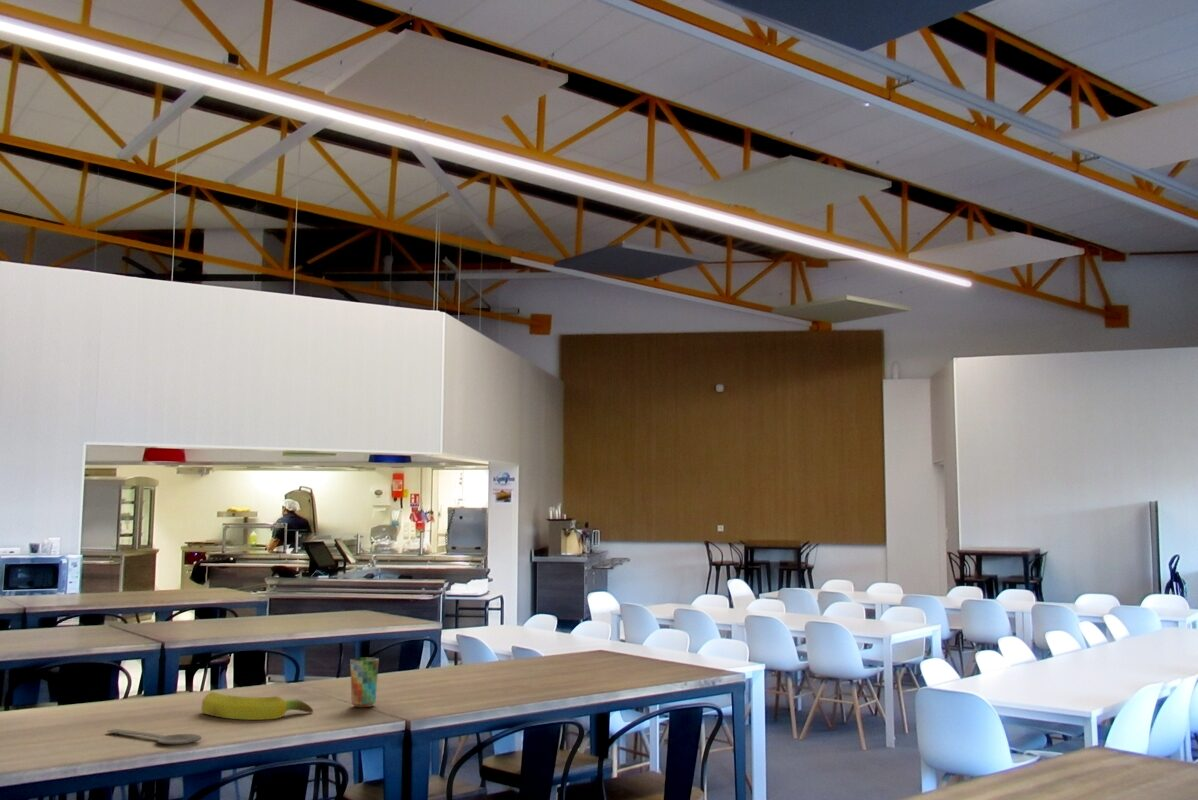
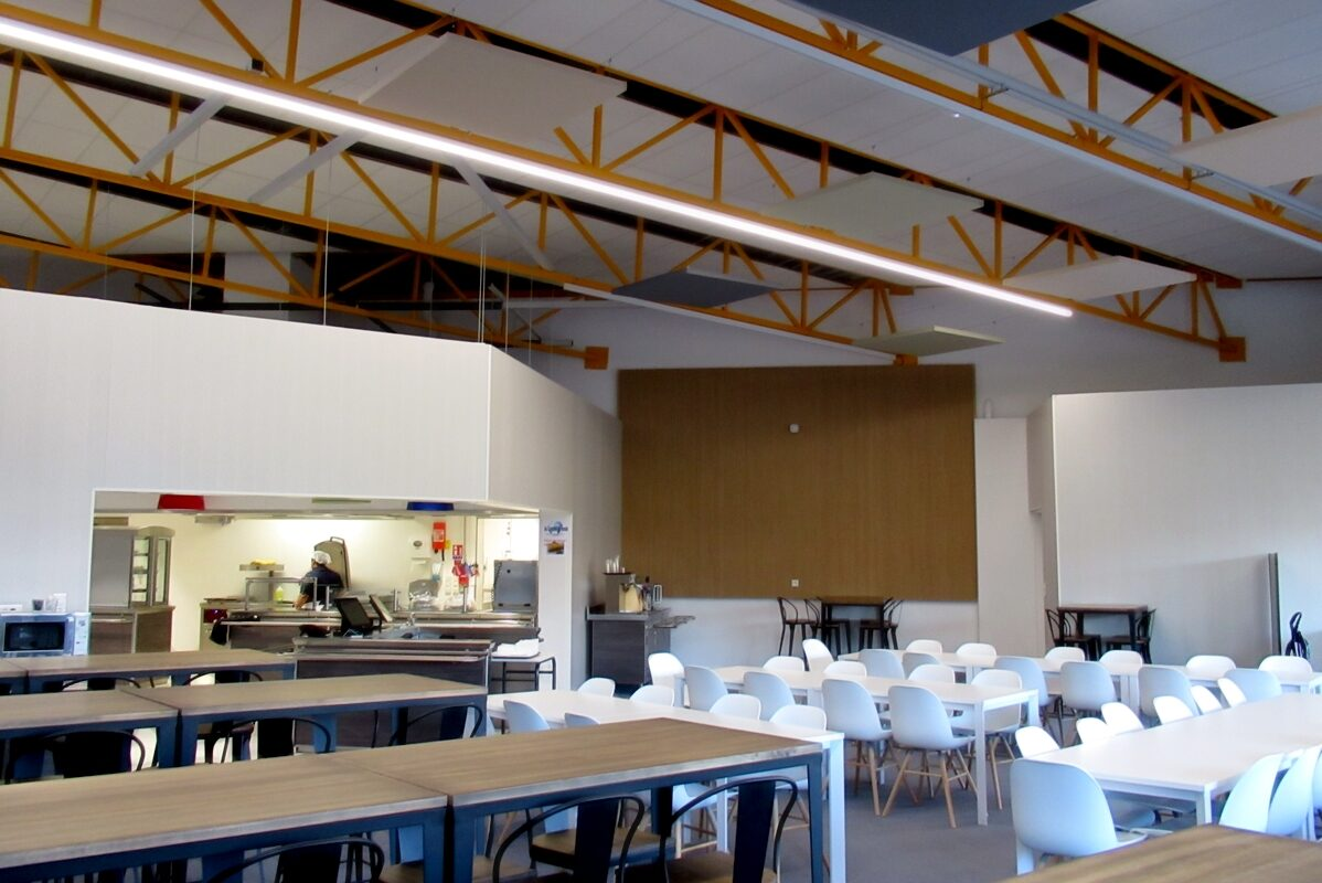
- wooden spoon (151, 735)
- fruit (249, 703)
- cup (364, 682)
